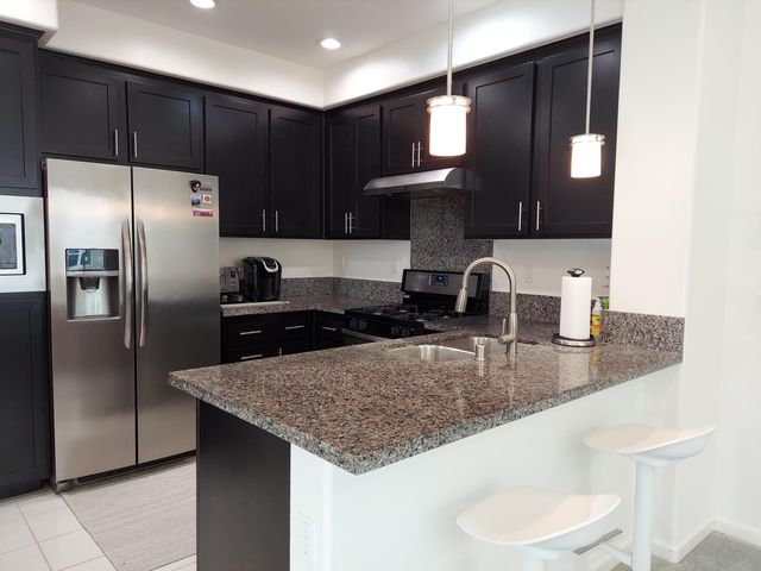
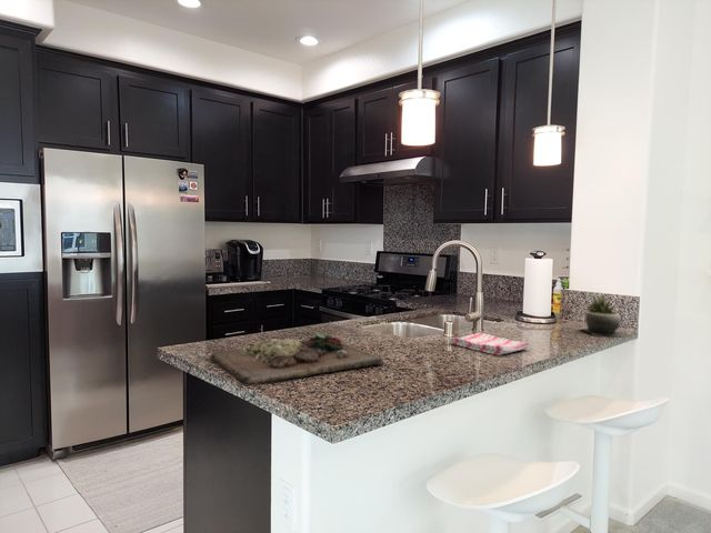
+ succulent plant (603, 314)
+ cutting board (296, 350)
+ dish towel (488, 341)
